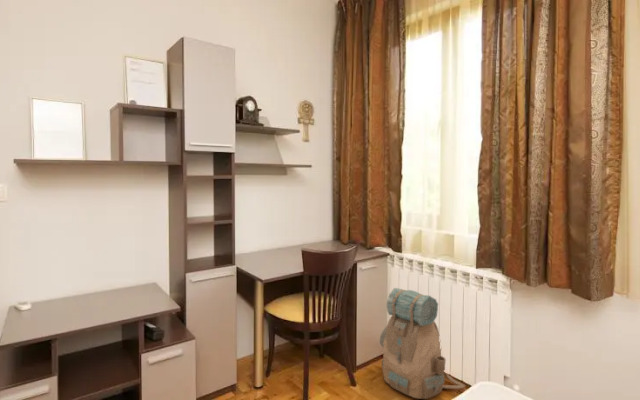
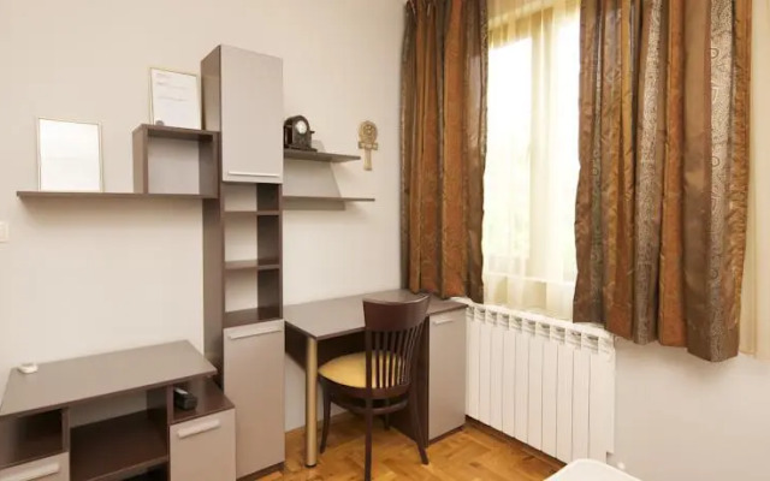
- backpack (415, 336)
